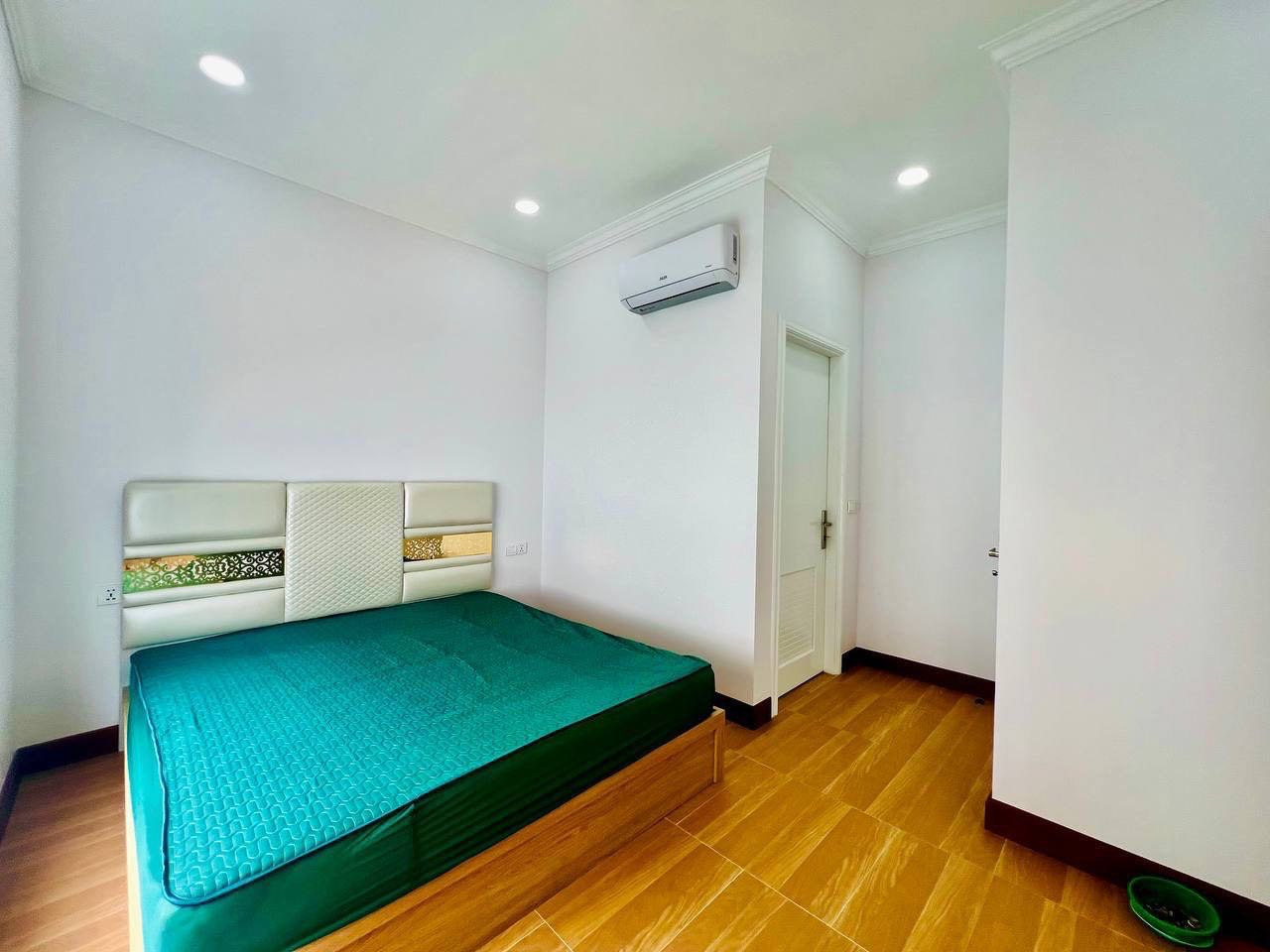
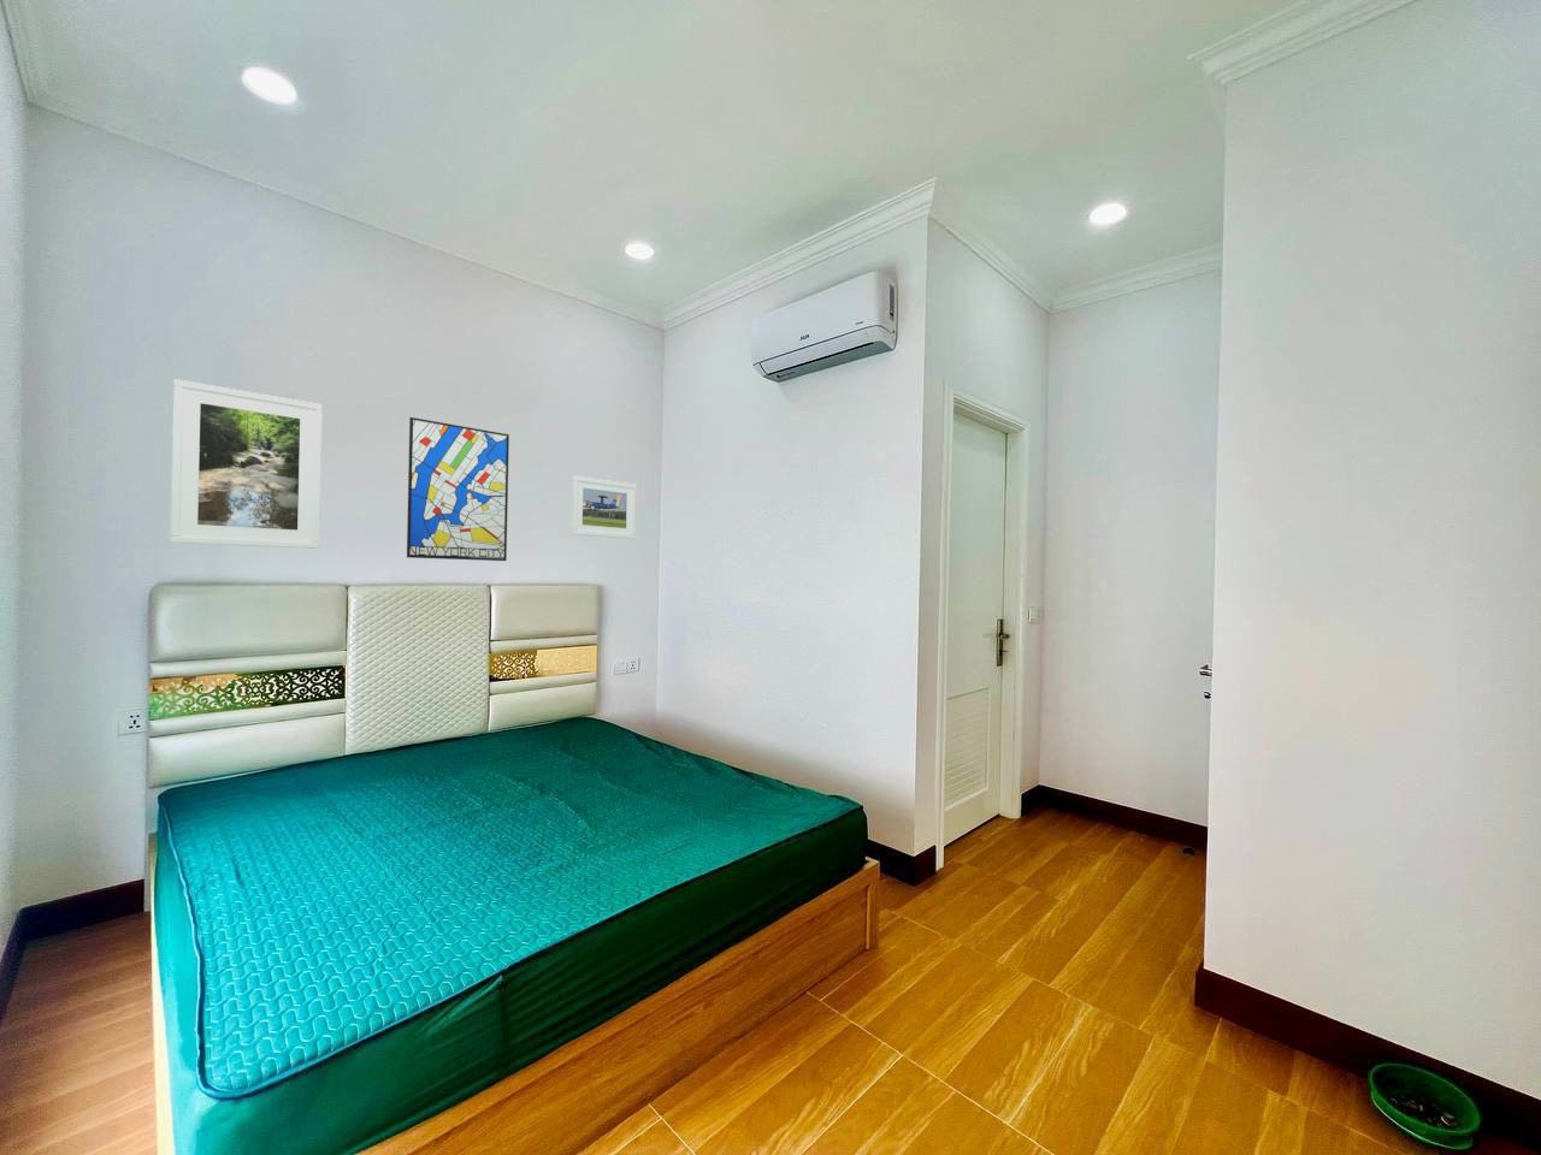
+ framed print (250, 470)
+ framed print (604, 507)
+ wall art (460, 493)
